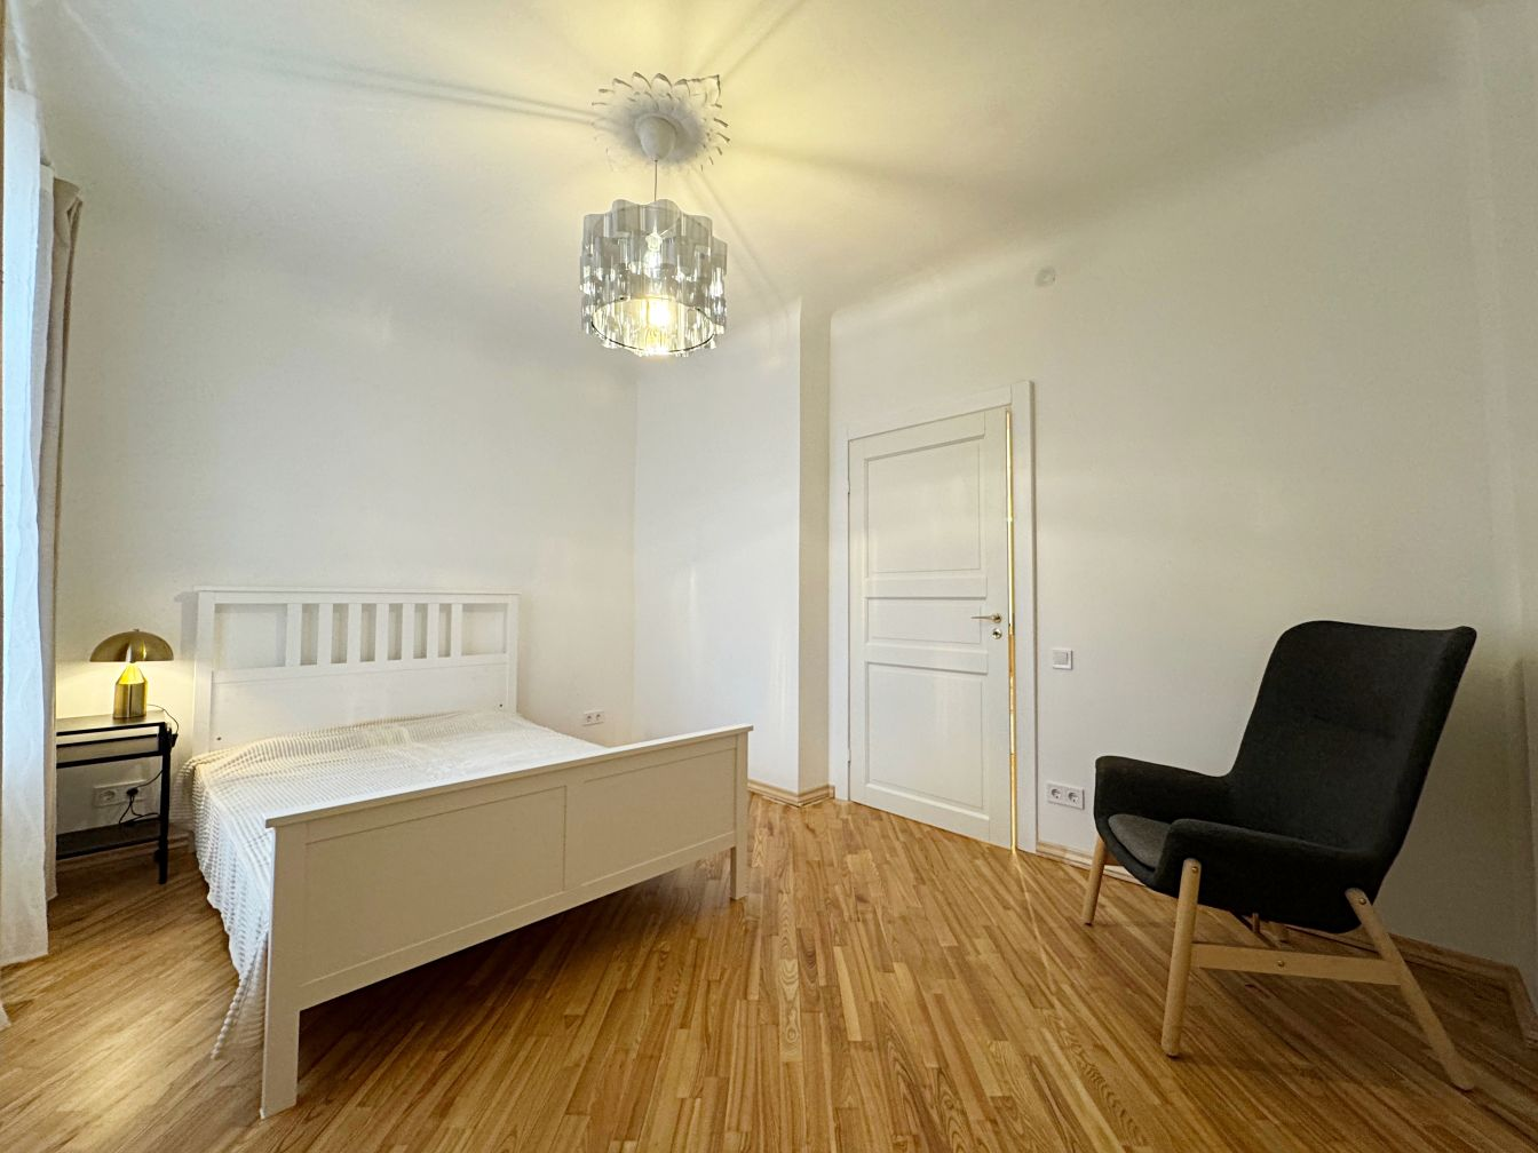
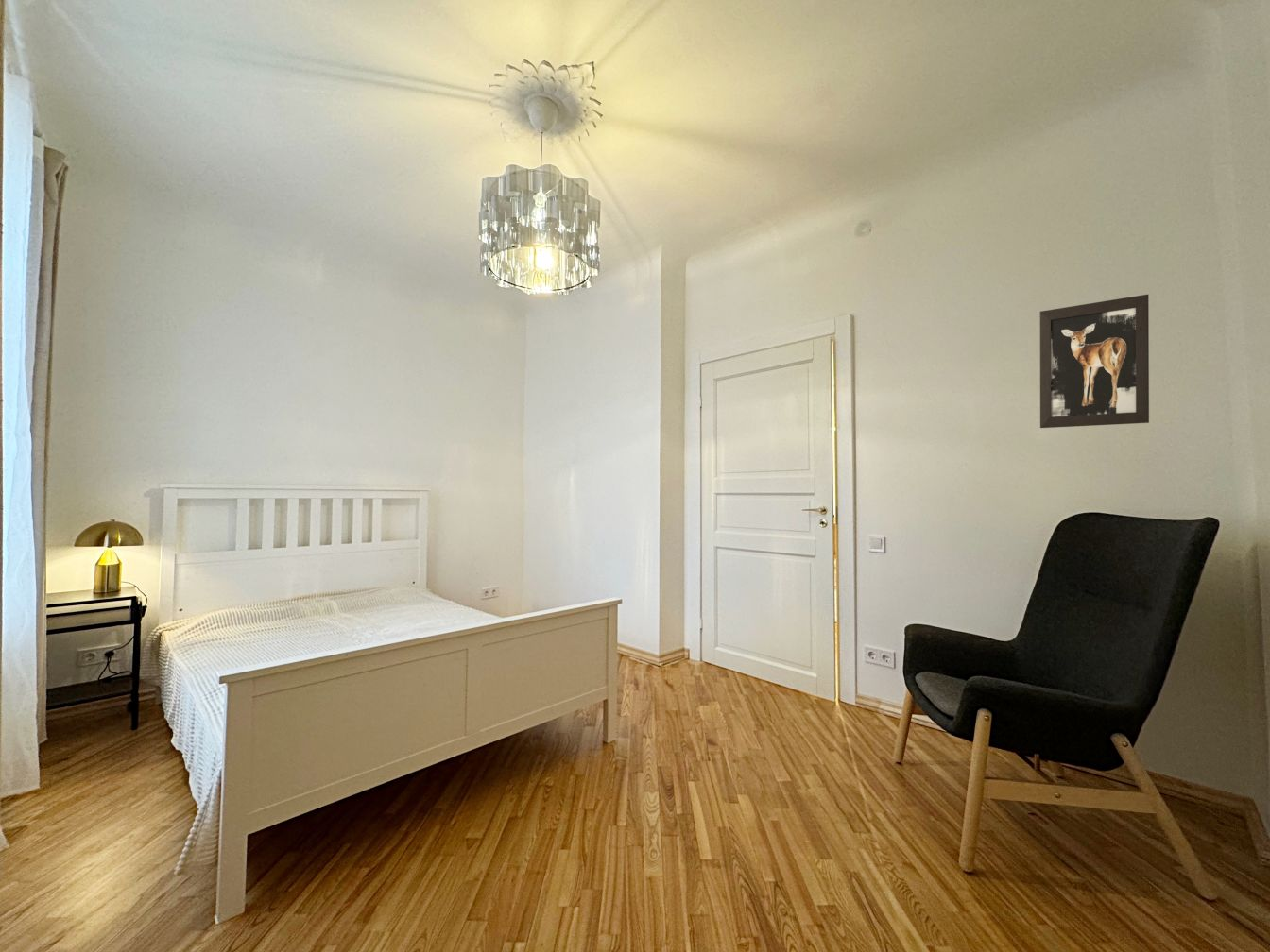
+ wall art (1091, 364)
